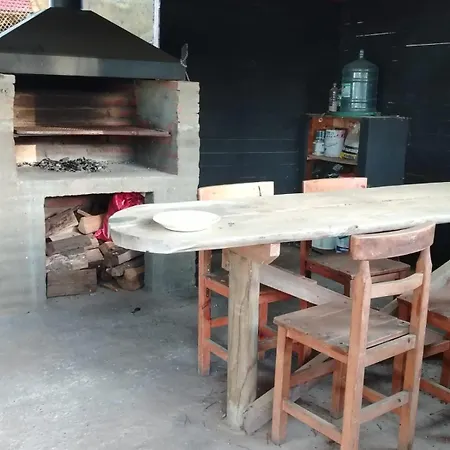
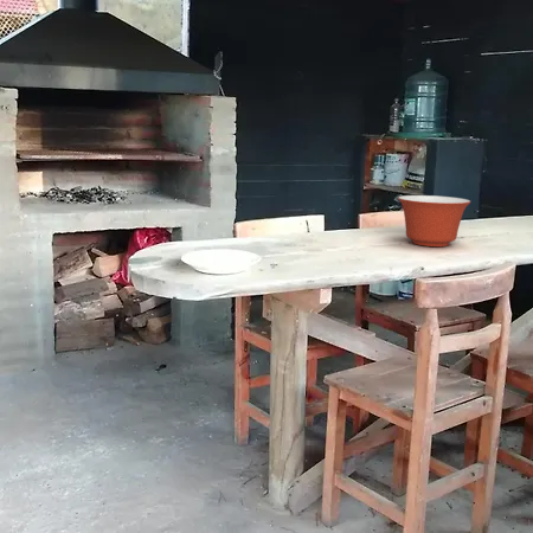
+ mixing bowl (431, 220)
